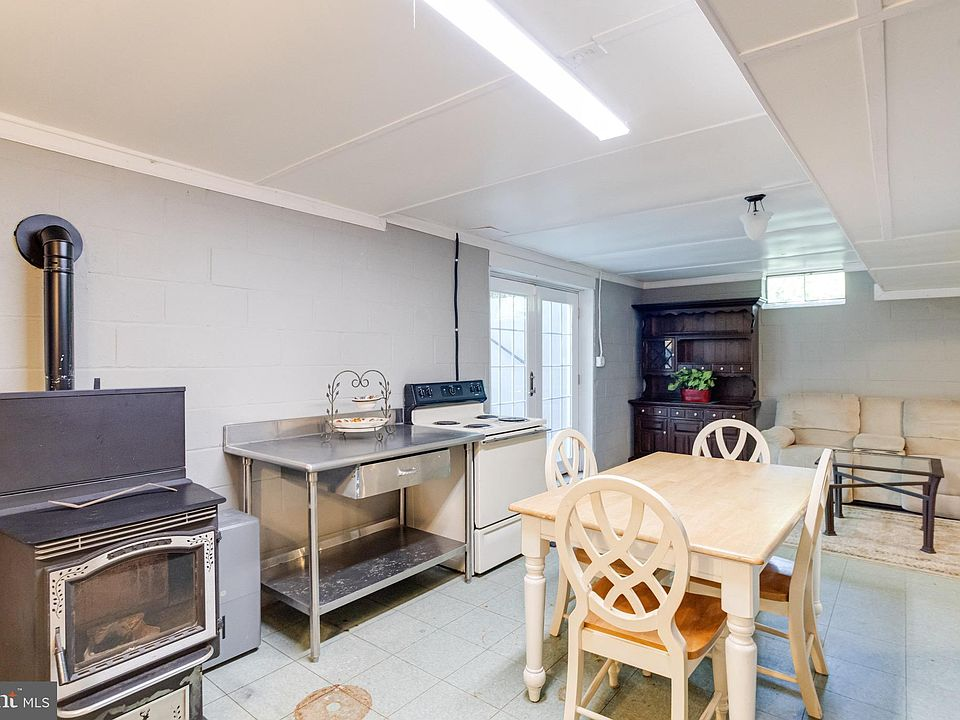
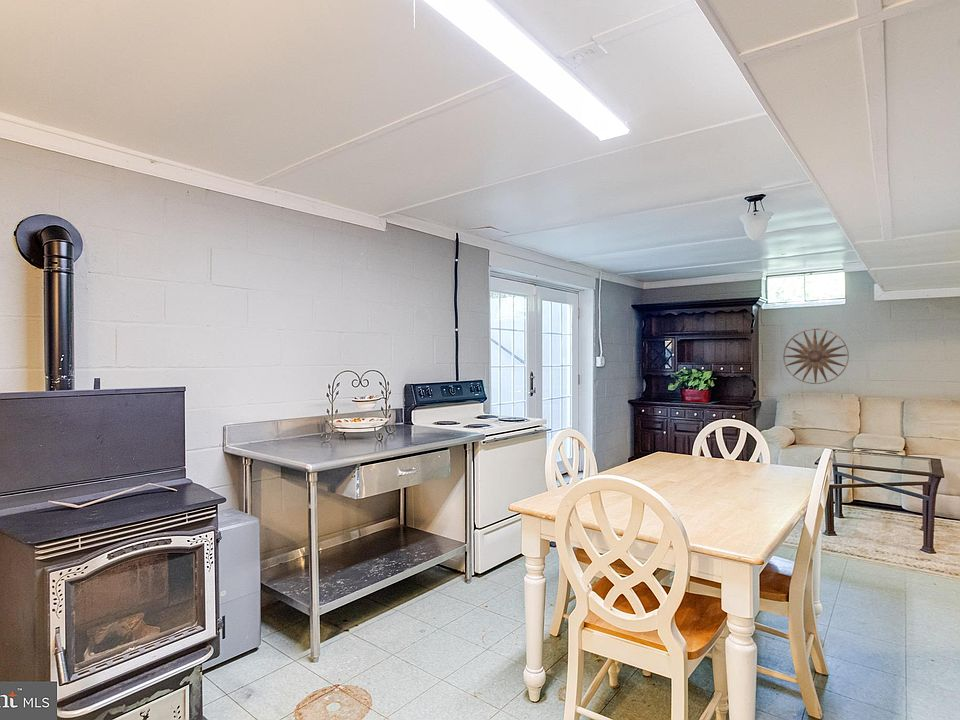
+ wall art (815, 356)
